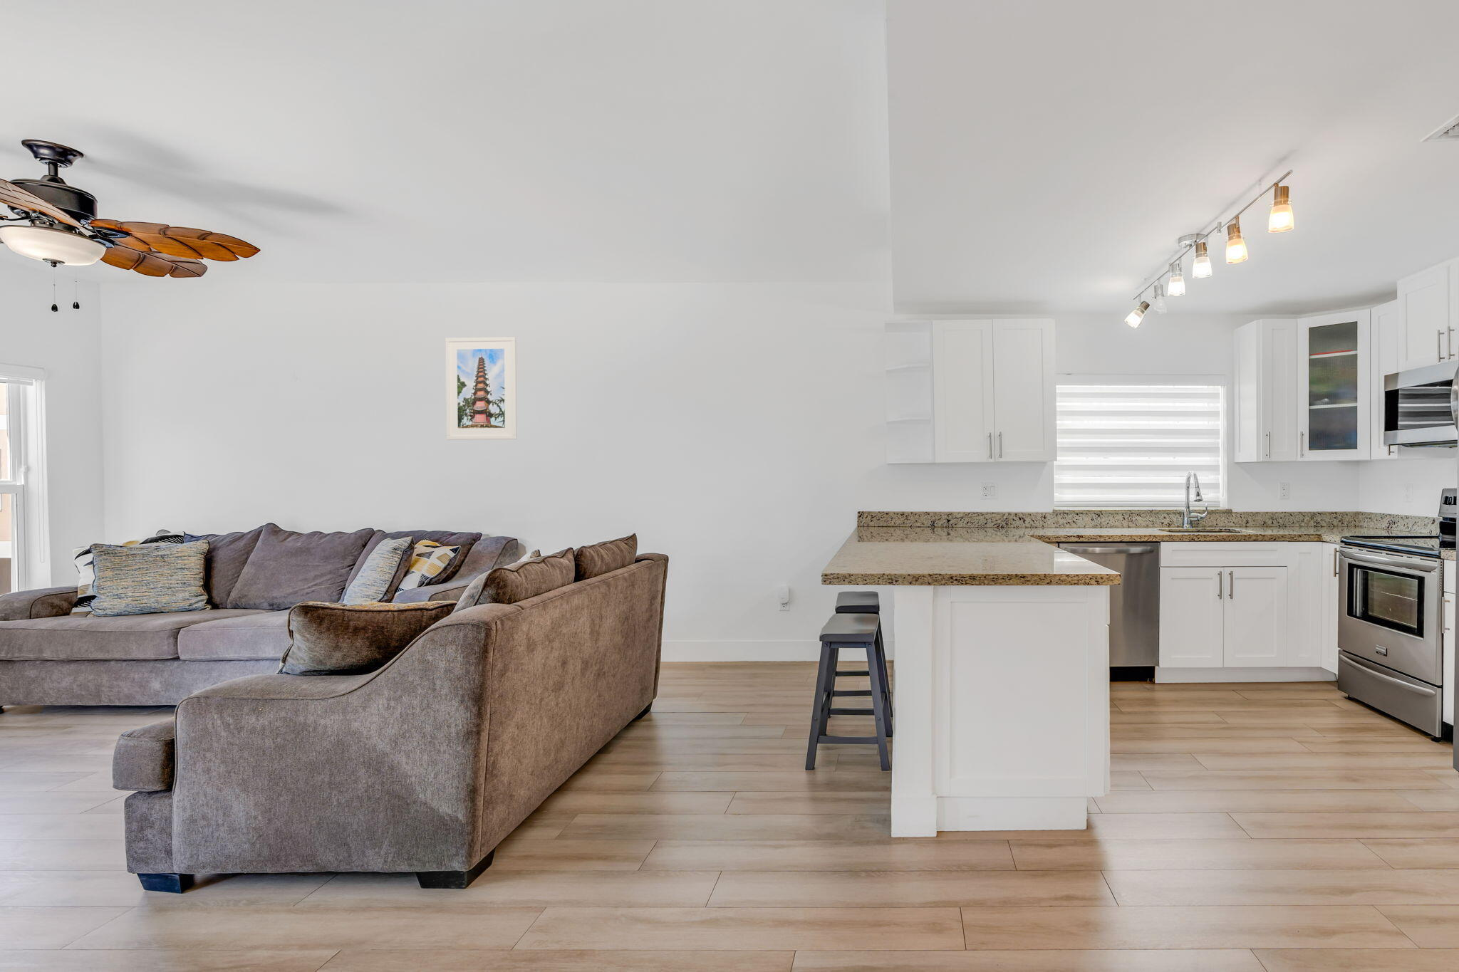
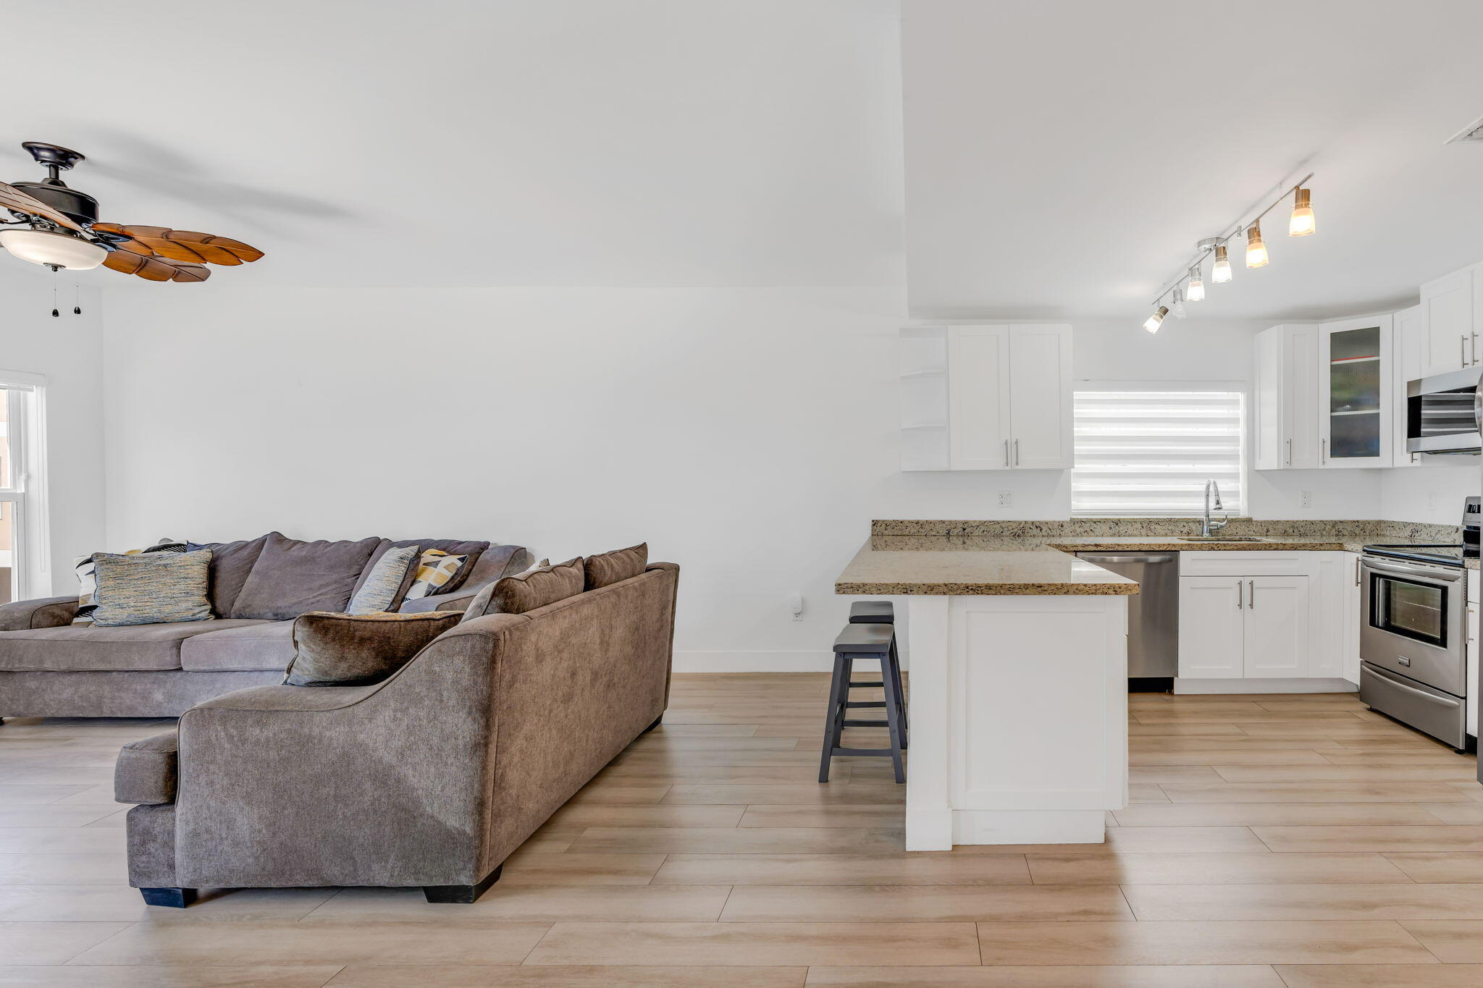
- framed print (481, 388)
